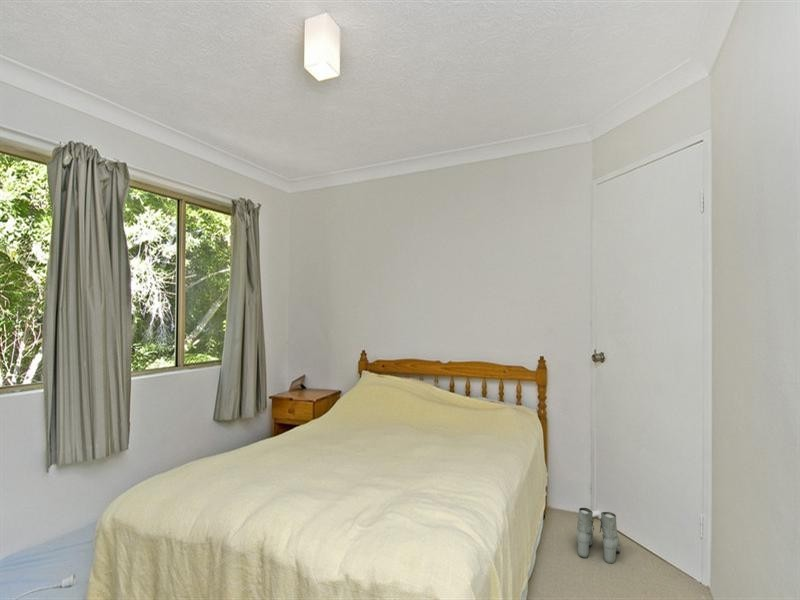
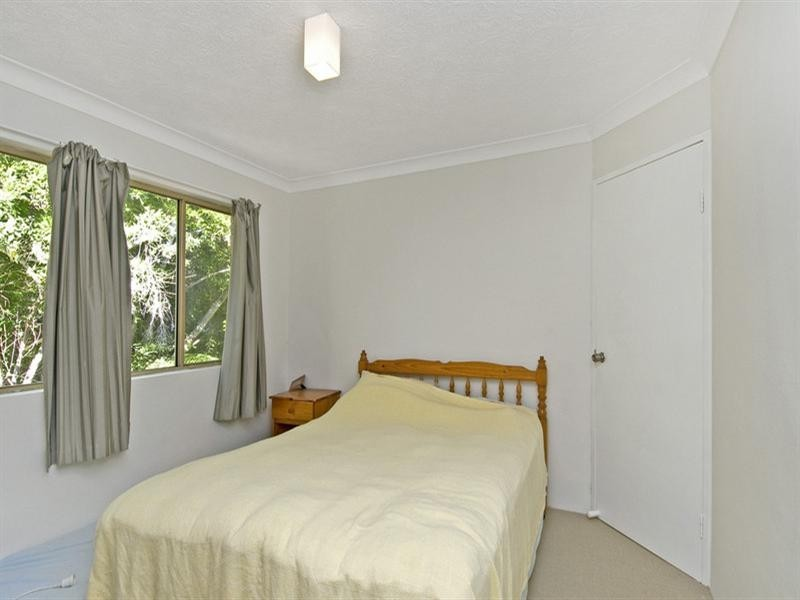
- boots (600, 528)
